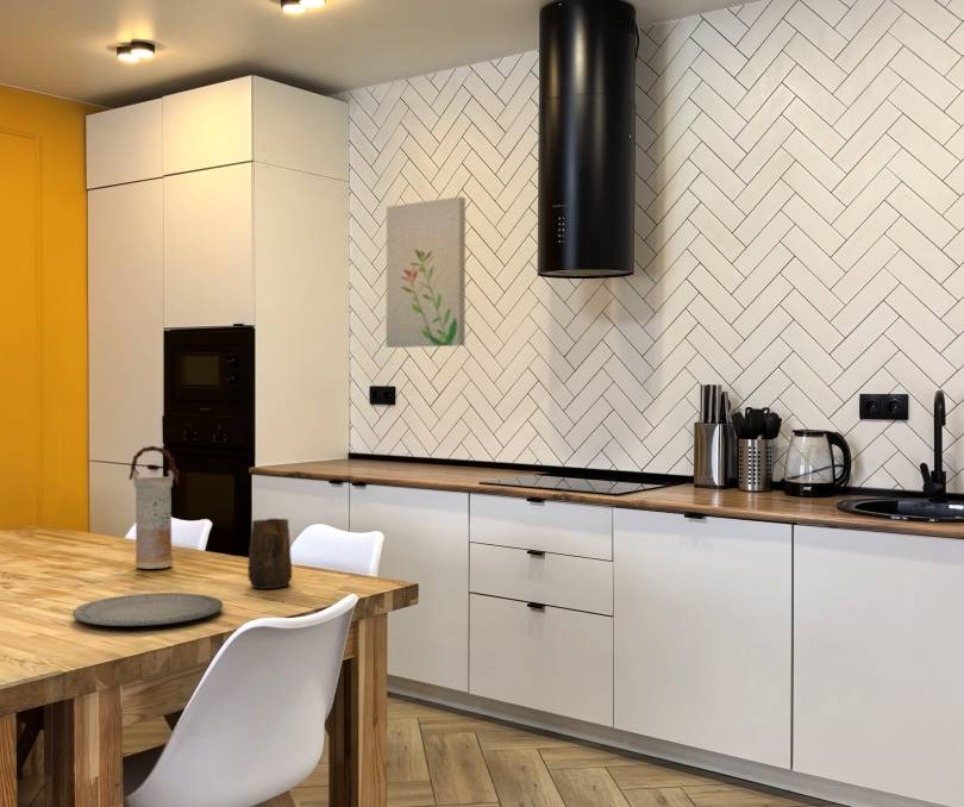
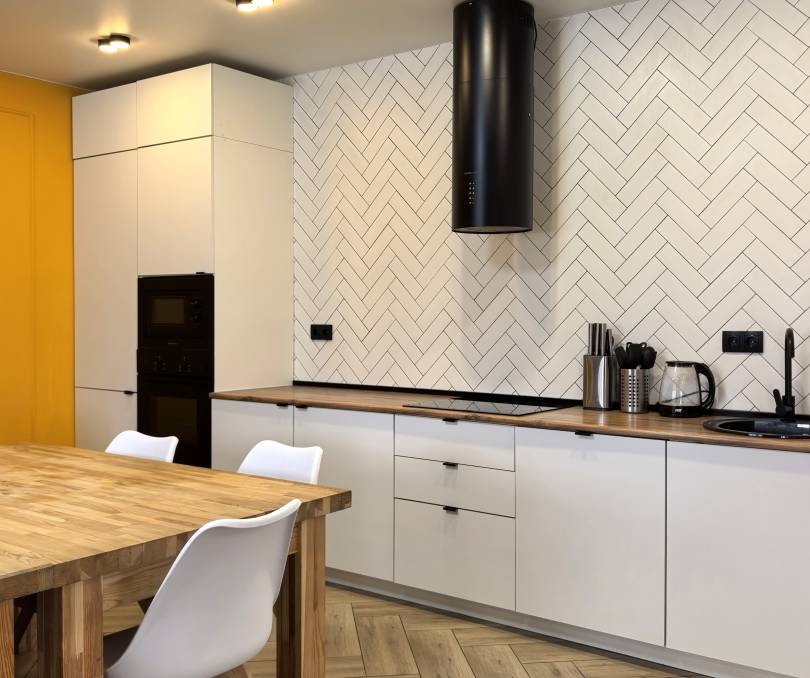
- vase (154, 506)
- mug (269, 553)
- wall art (424, 274)
- plate (149, 611)
